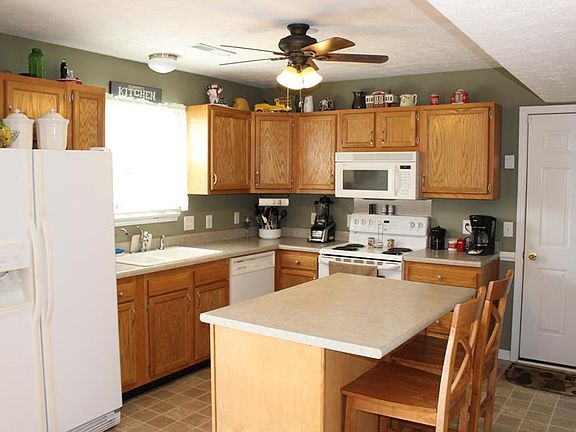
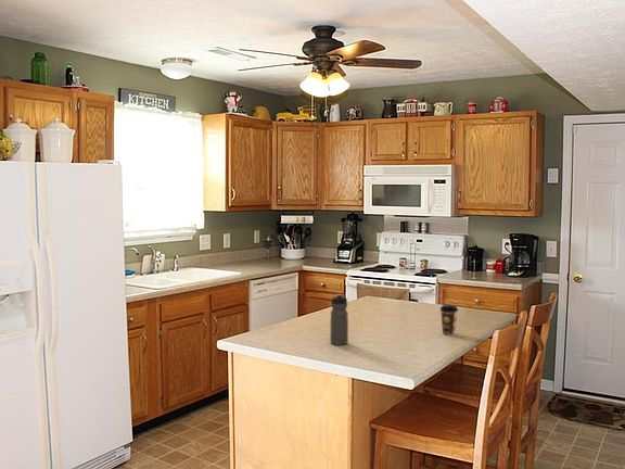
+ coffee cup (448, 319)
+ water bottle (339, 318)
